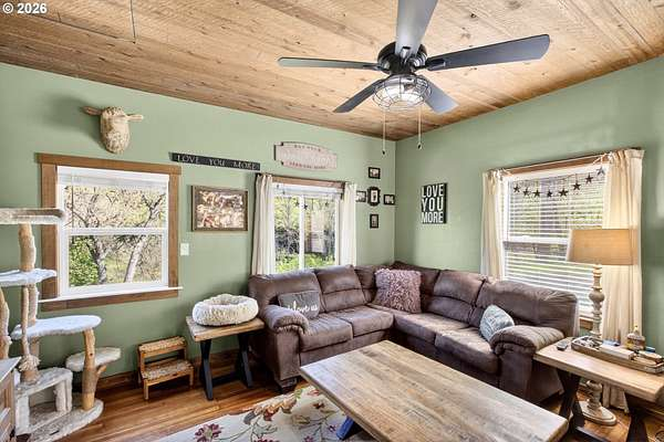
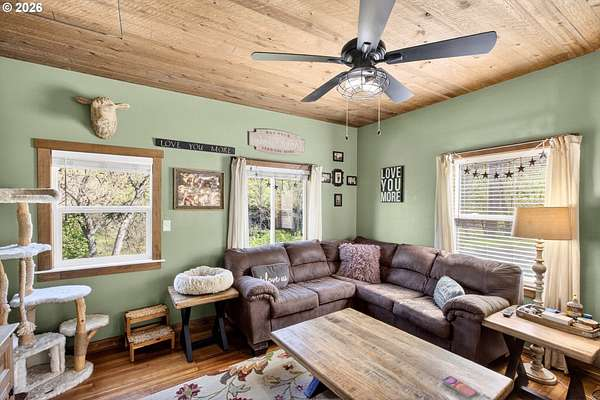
+ smartphone (459, 386)
